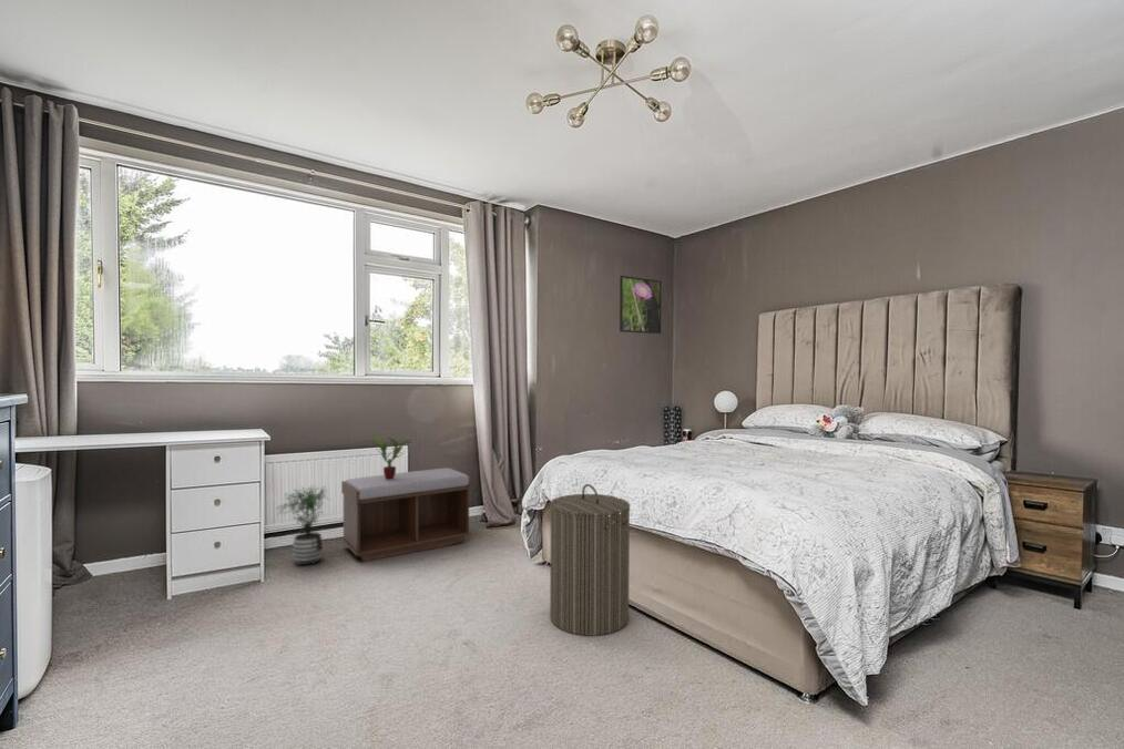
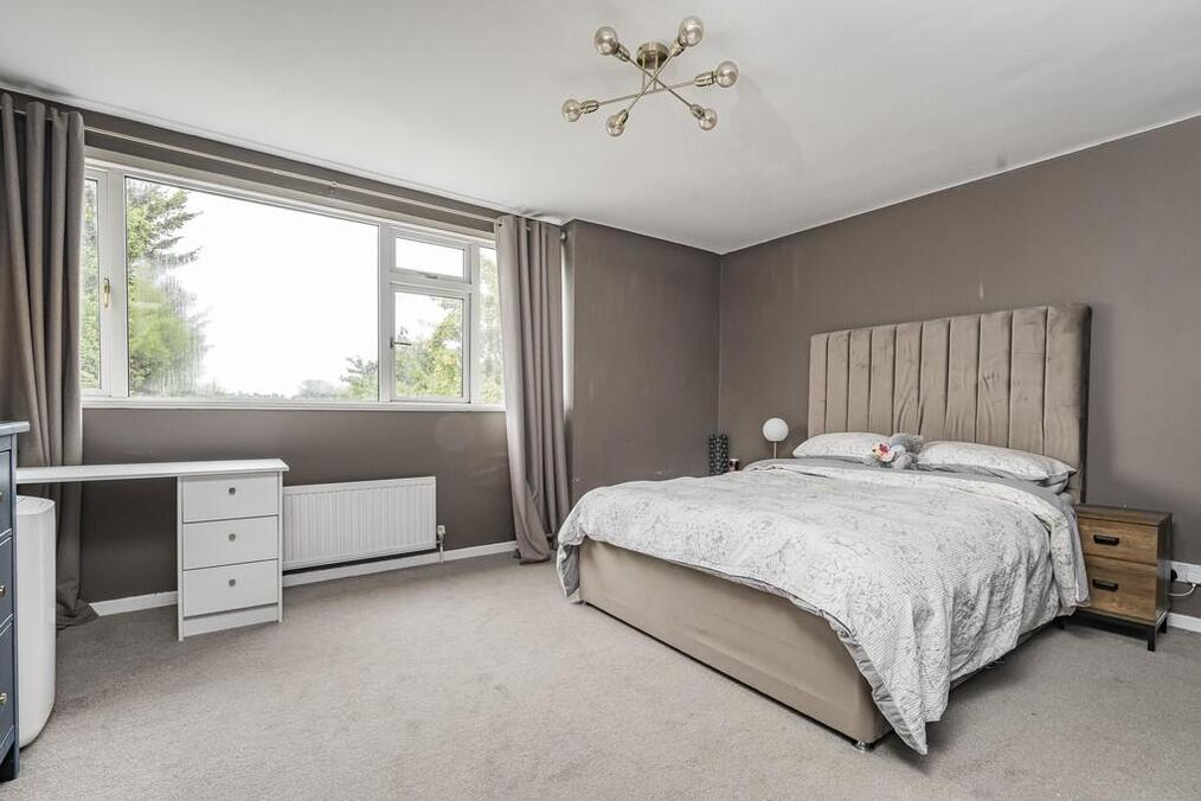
- potted plant (387, 456)
- laundry hamper (590, 551)
- bench (407, 510)
- potted plant (305, 524)
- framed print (641, 305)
